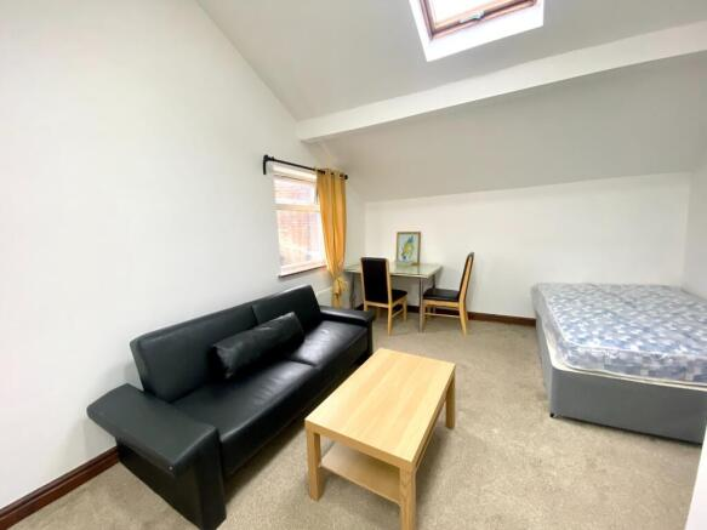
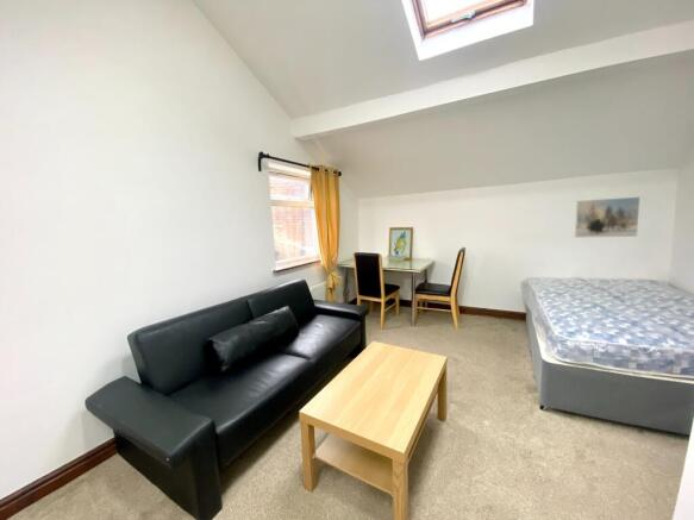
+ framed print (605, 218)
